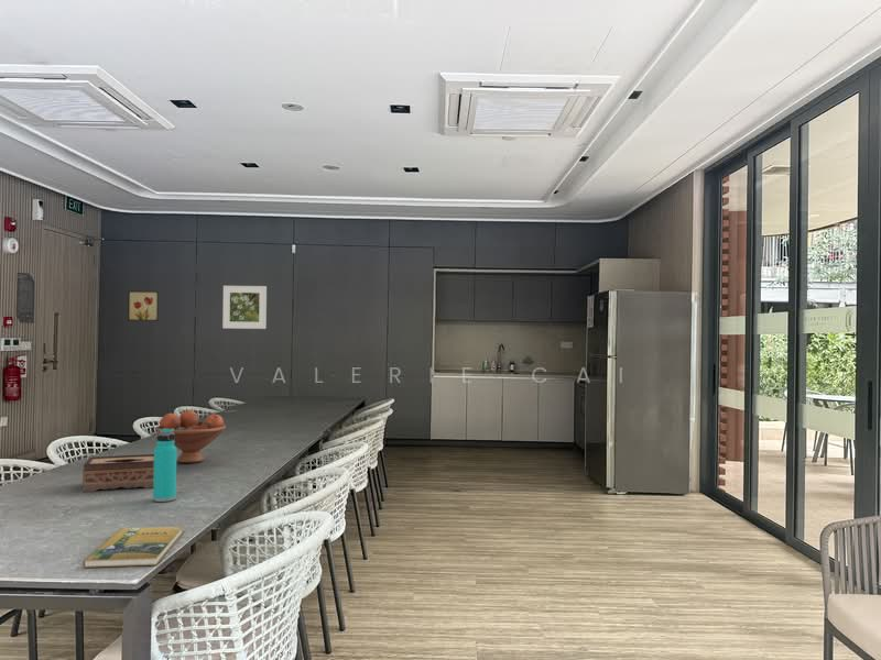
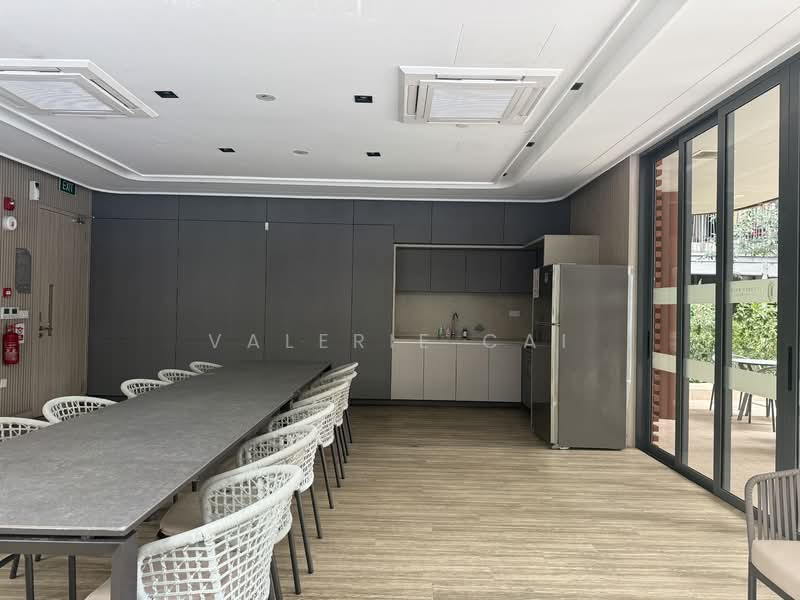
- water bottle (165, 463)
- fruit bowl (191, 437)
- booklet (137, 544)
- tissue box (122, 472)
- wall art (143, 306)
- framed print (244, 307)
